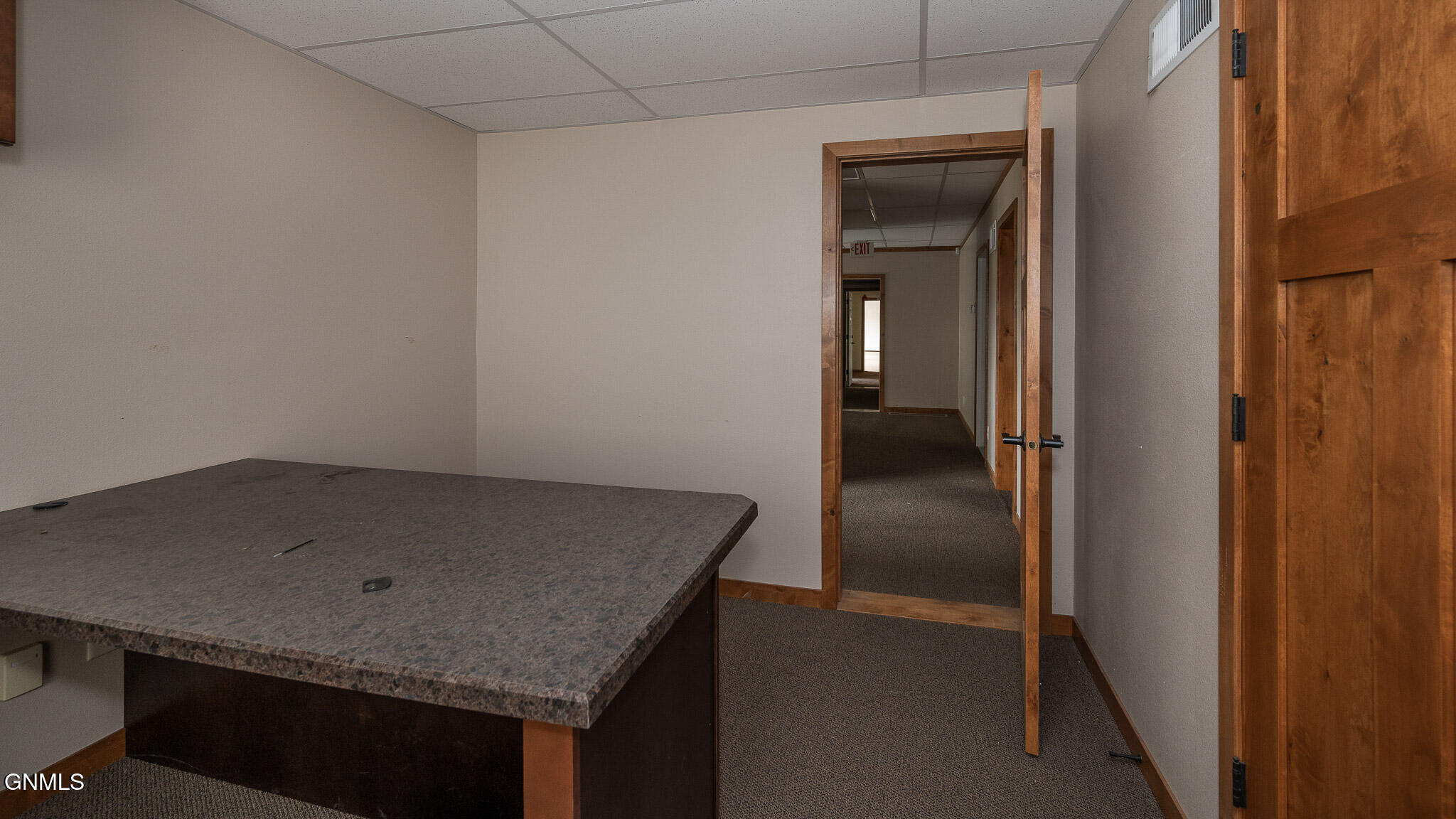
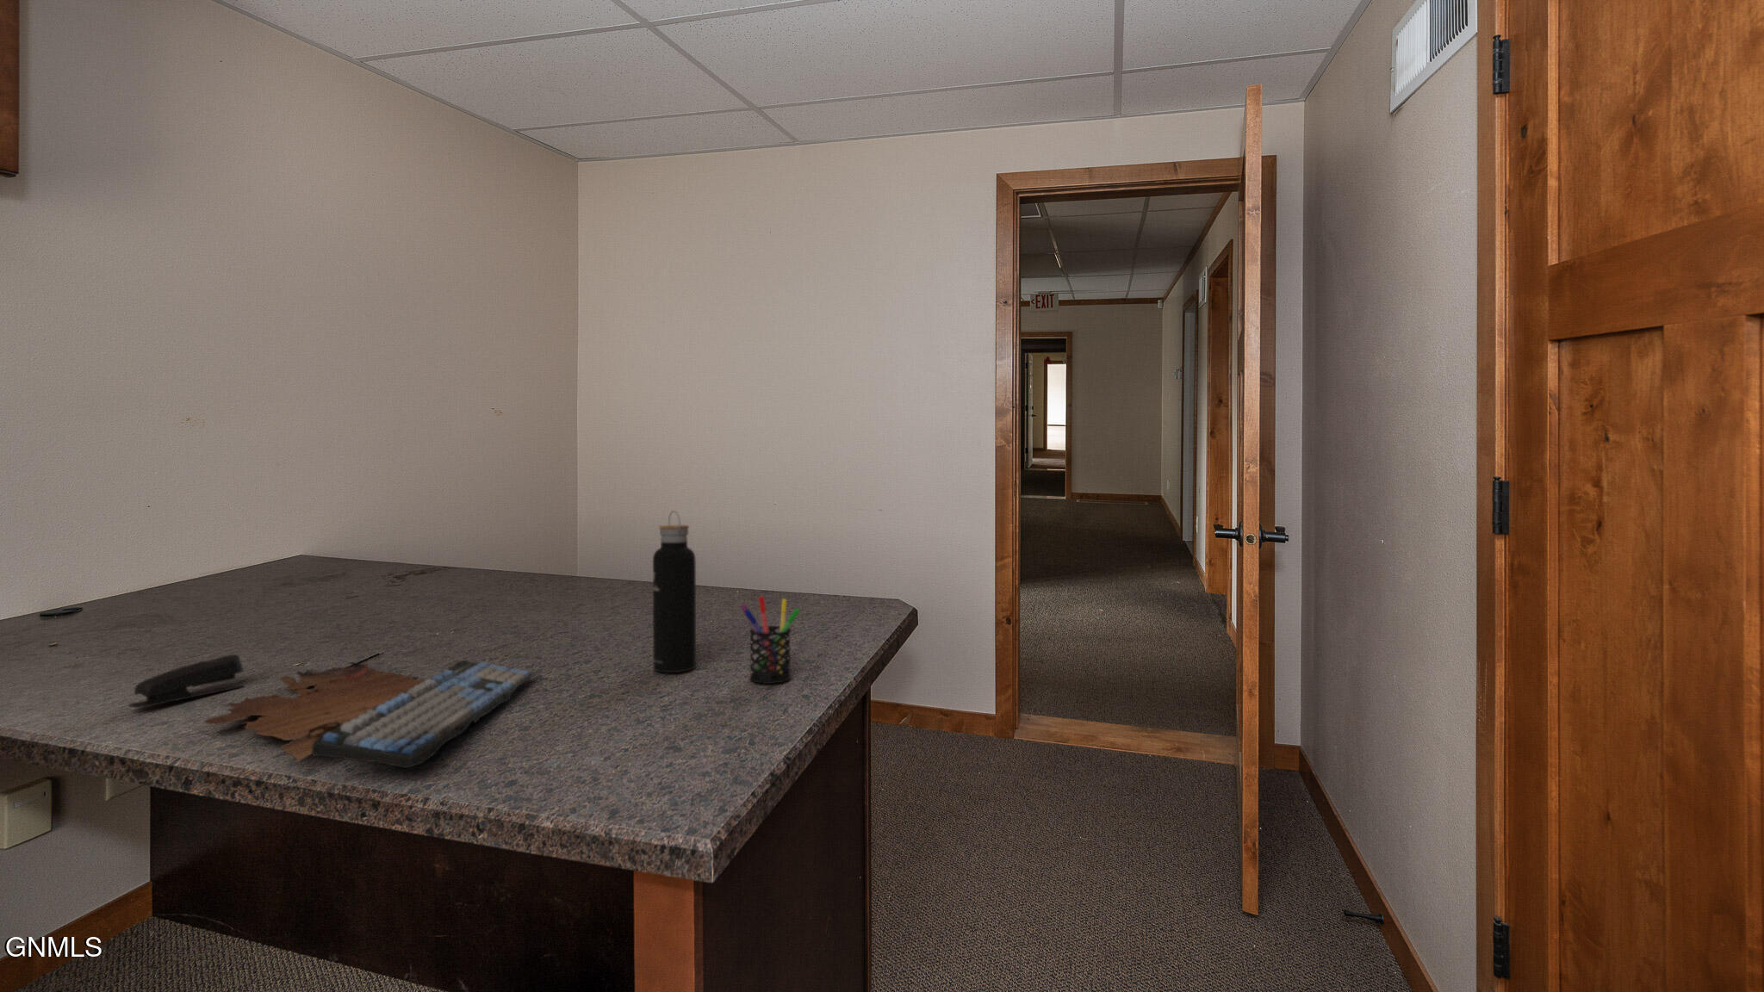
+ stapler (189, 680)
+ pen holder (773, 637)
+ water bottle (675, 589)
+ computer keyboard (380, 695)
